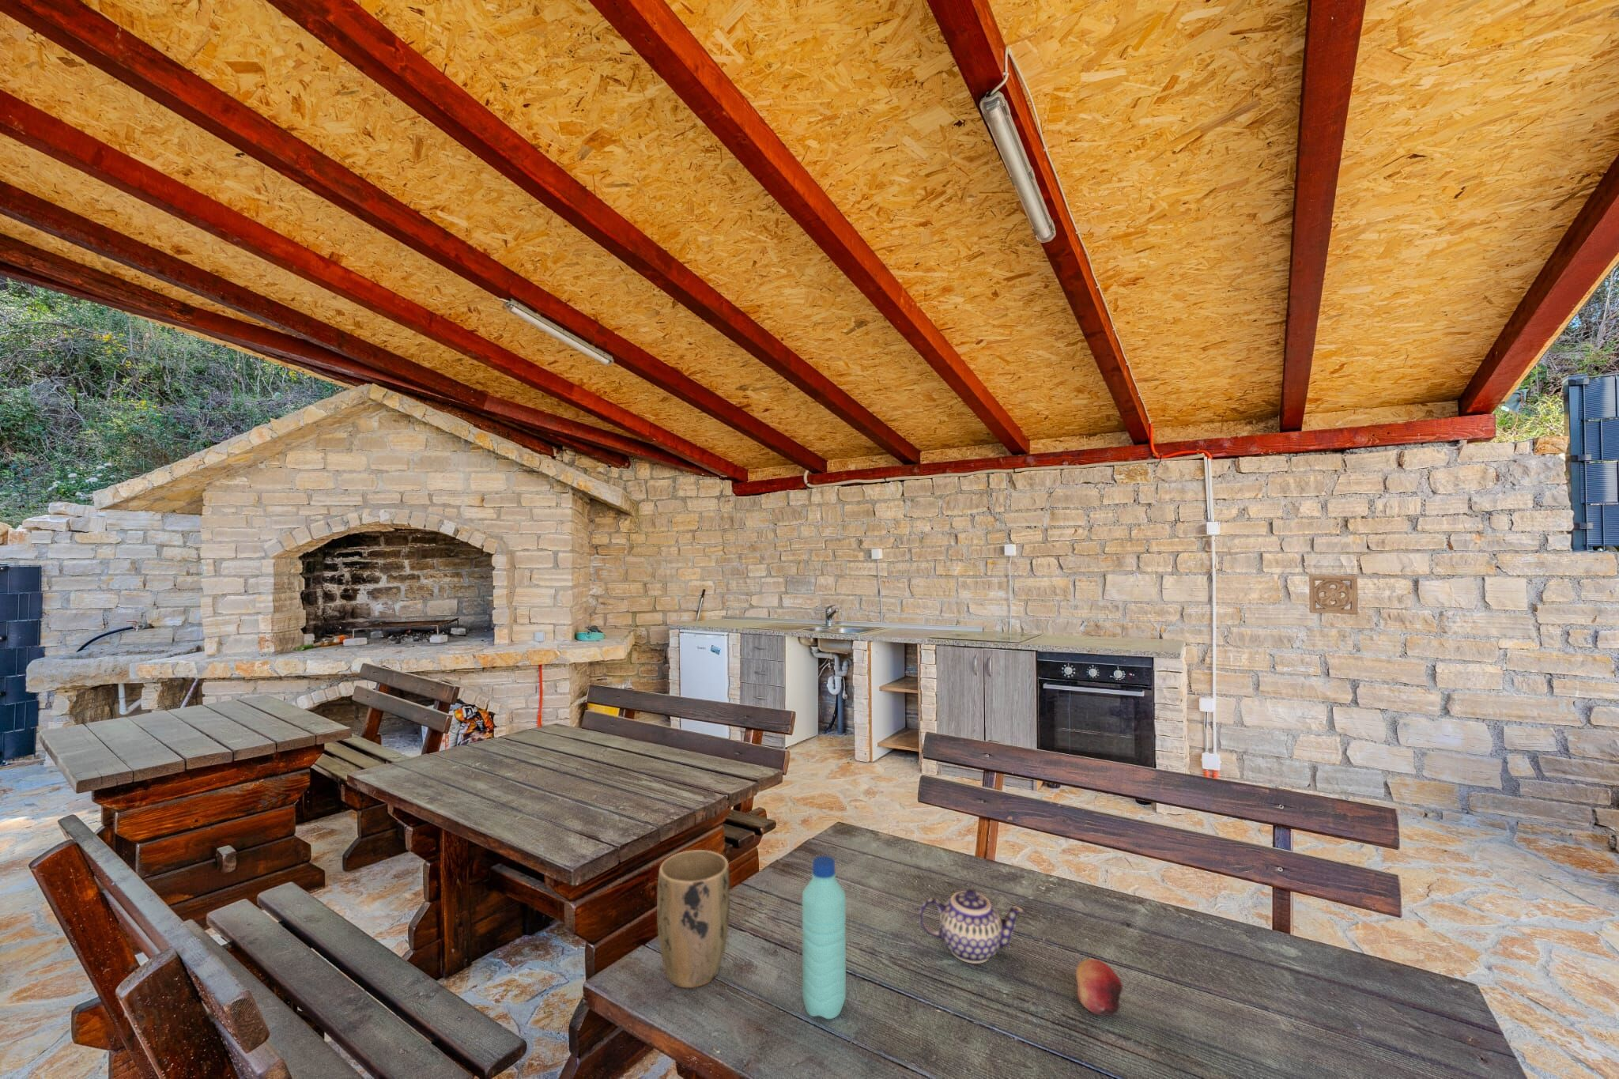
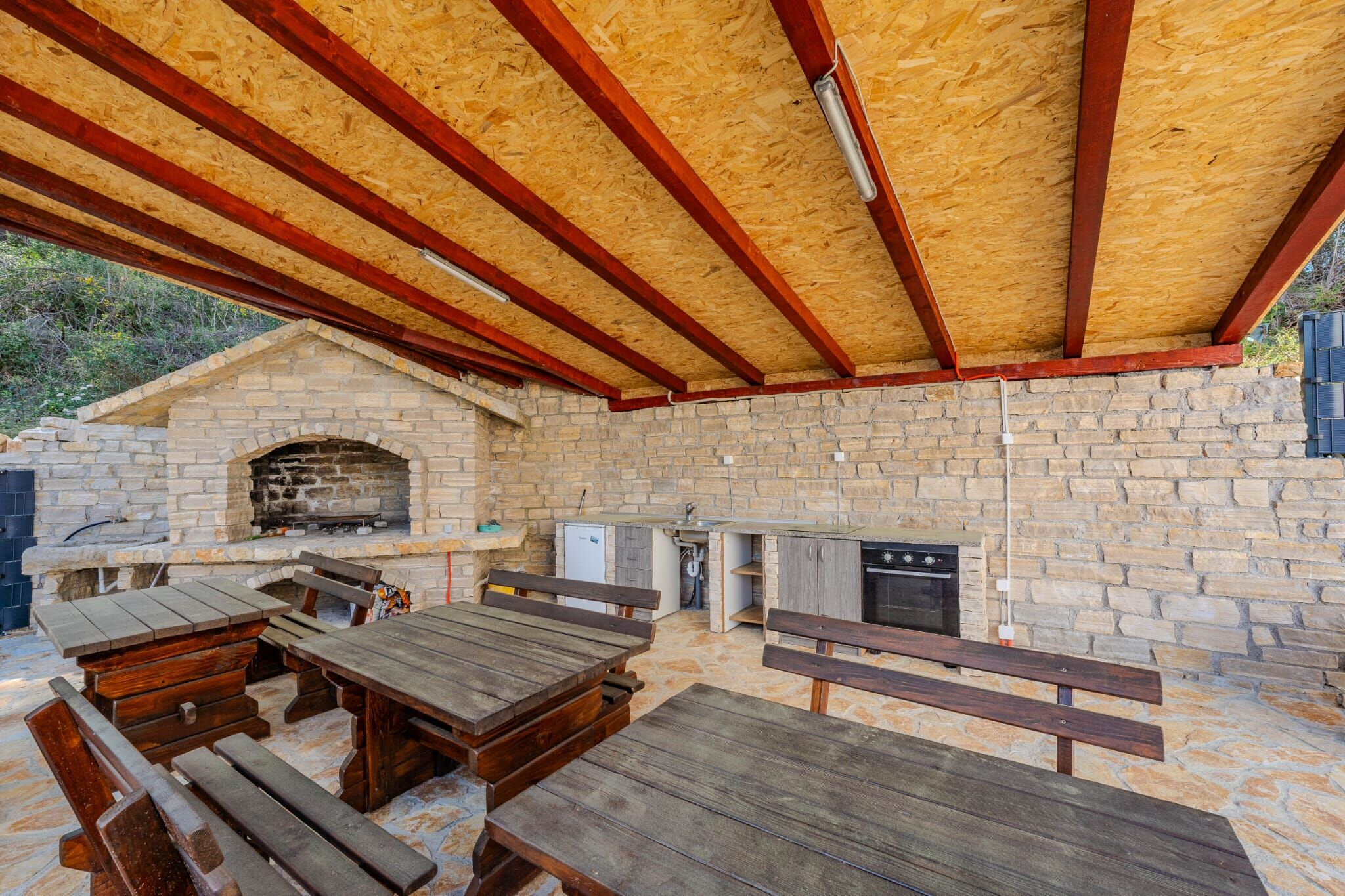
- wall ornament (1333, 595)
- fruit (1098, 987)
- teapot (970, 920)
- water bottle (823, 933)
- plant pot (693, 918)
